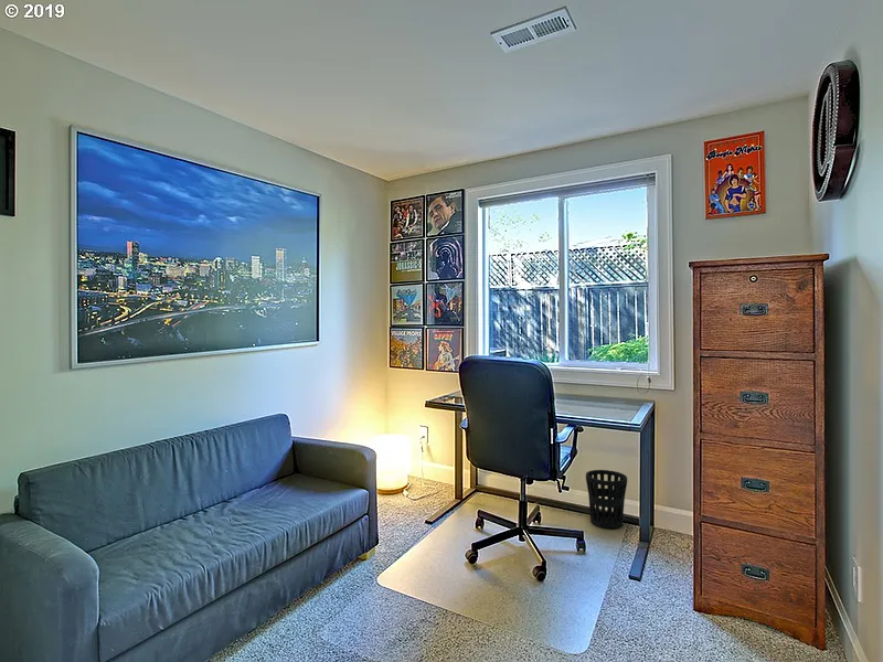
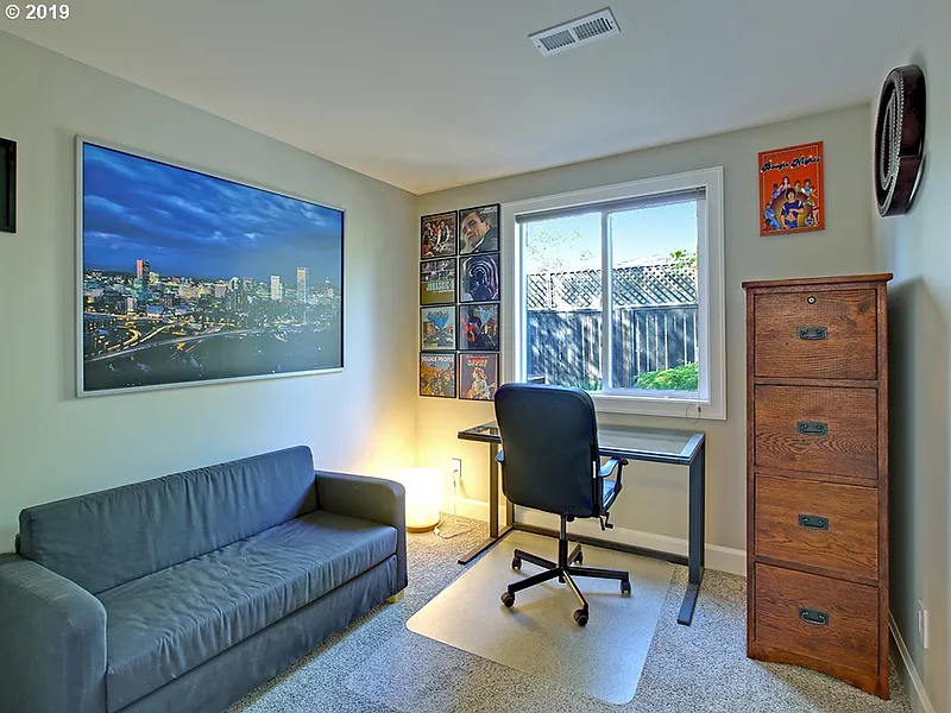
- wastebasket (606, 499)
